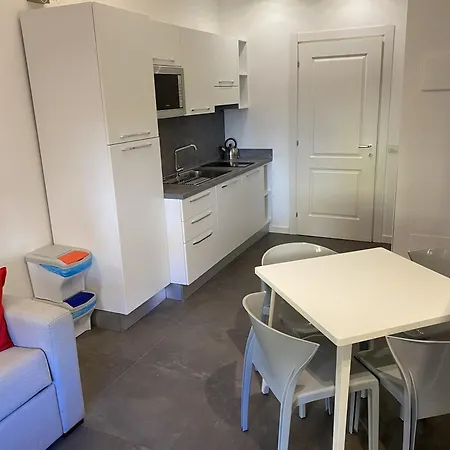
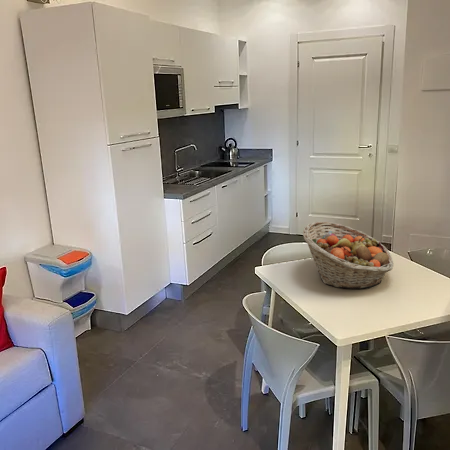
+ fruit basket (347, 252)
